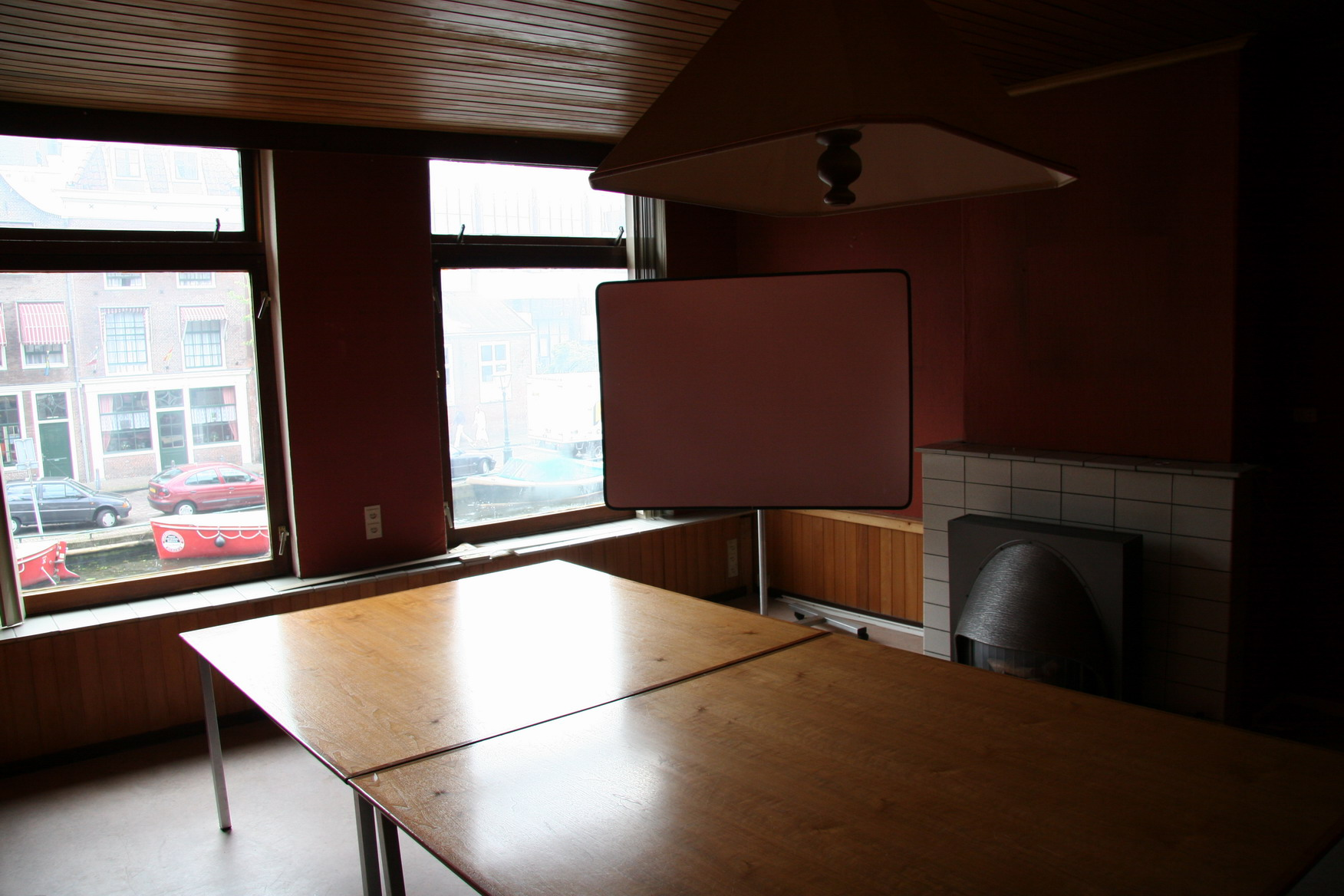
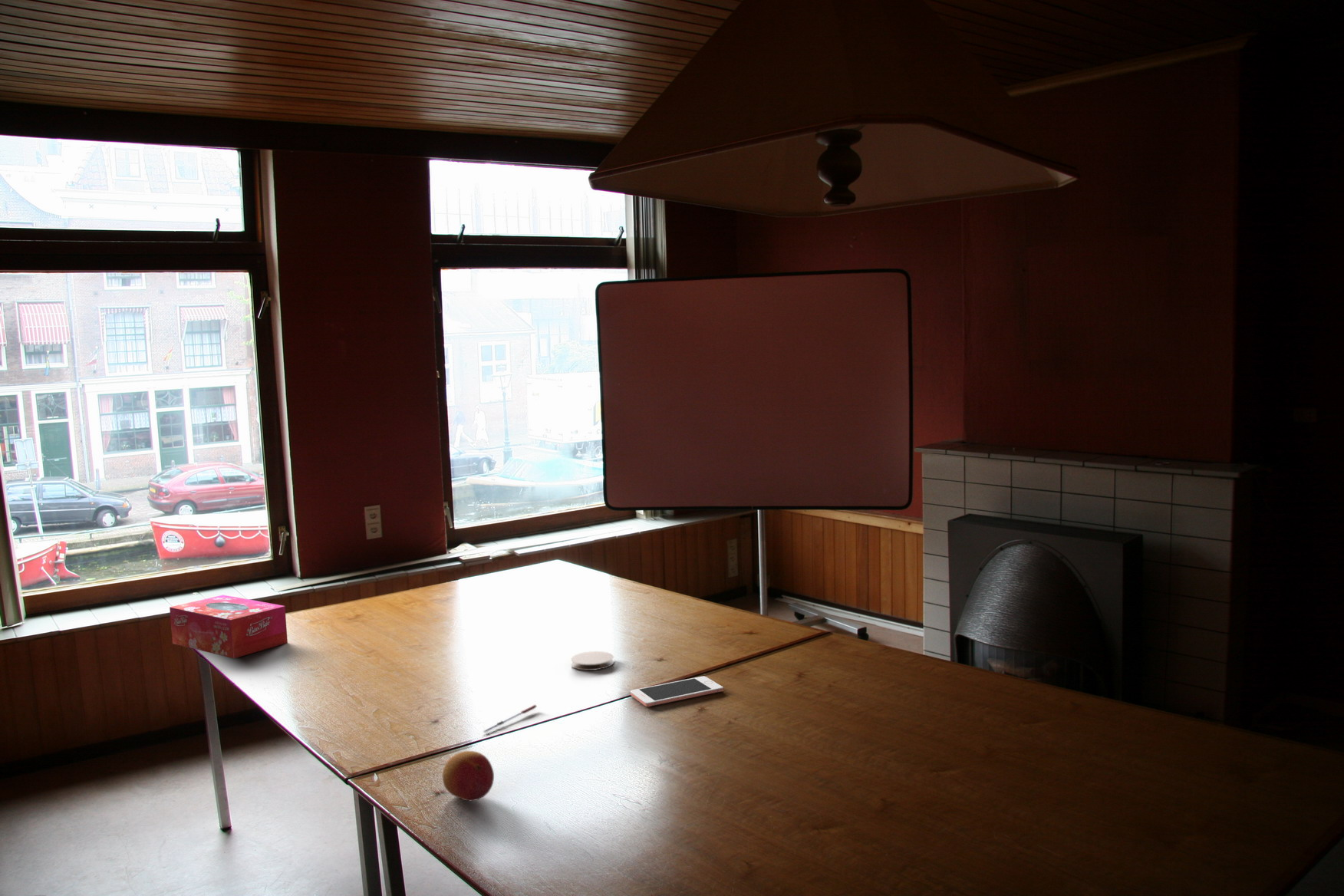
+ cell phone (677, 690)
+ fruit (466, 775)
+ coaster (592, 660)
+ tissue box (228, 624)
+ pen (510, 718)
